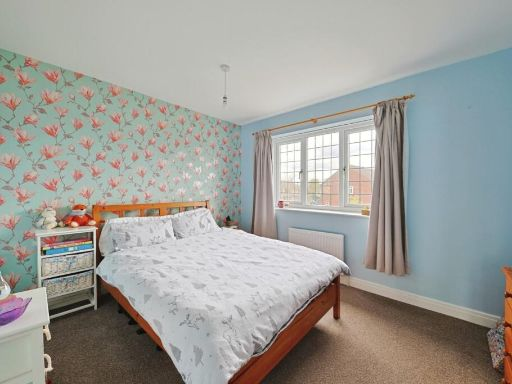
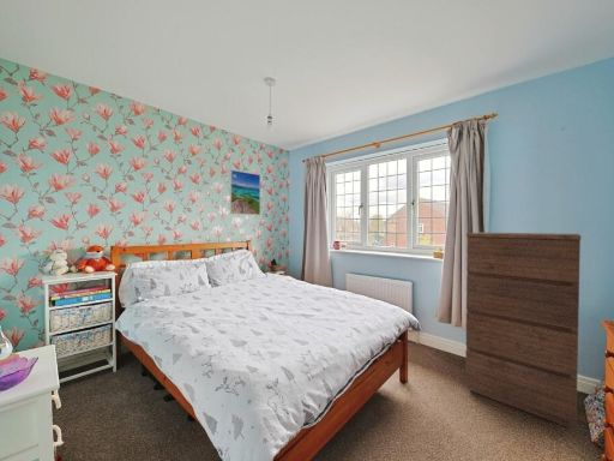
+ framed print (245, 193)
+ dresser (520, 312)
